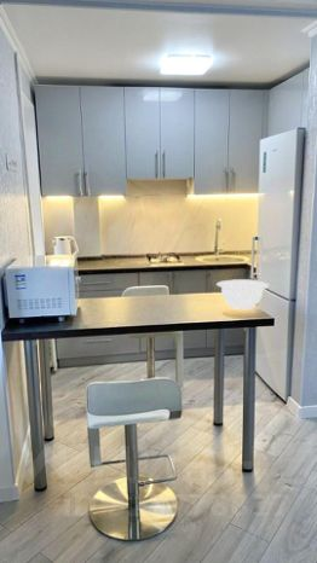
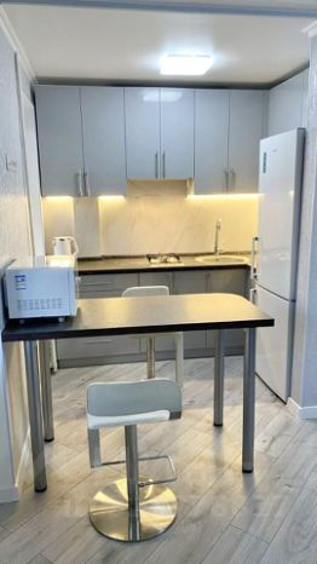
- mixing bowl (241, 294)
